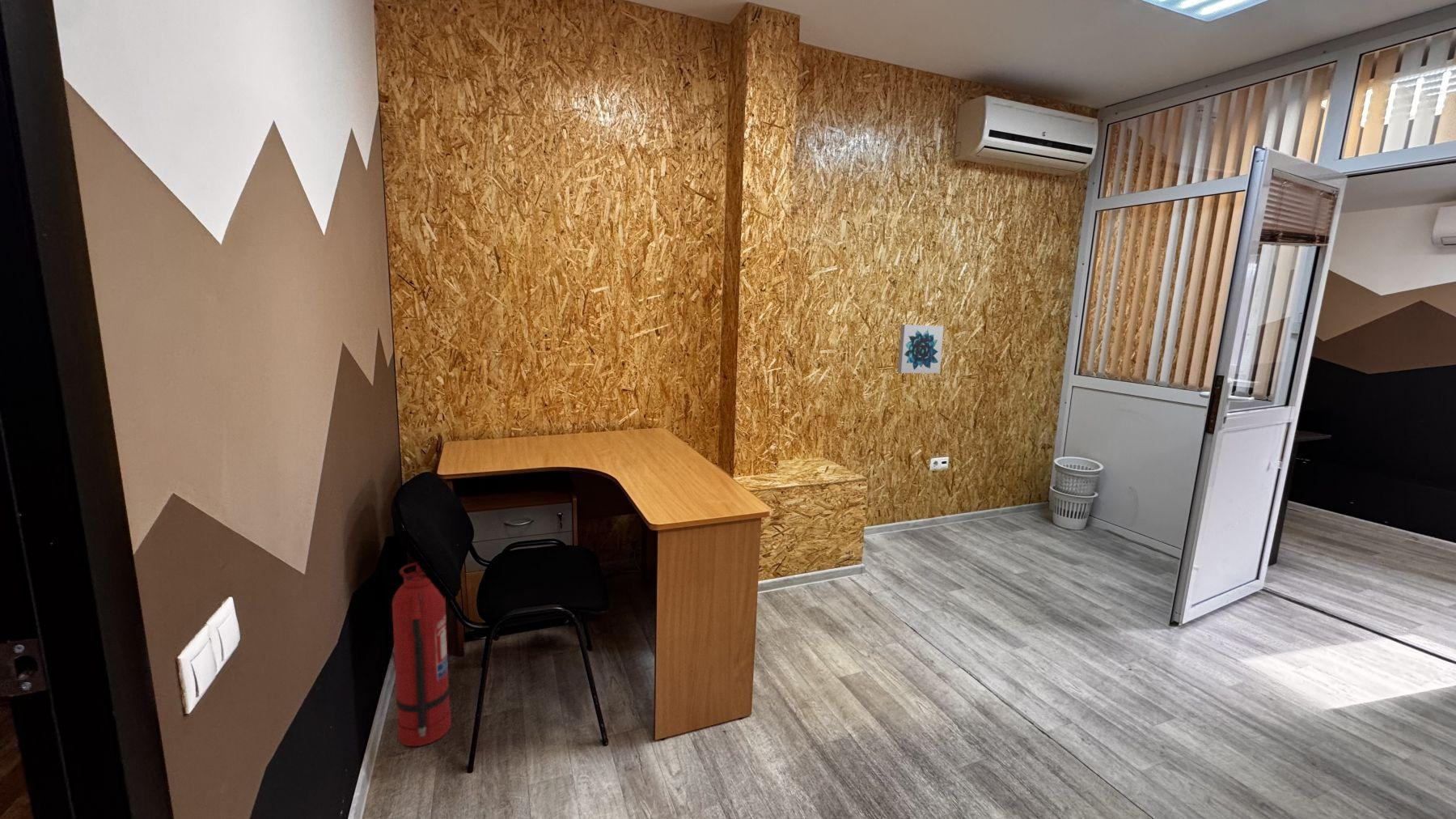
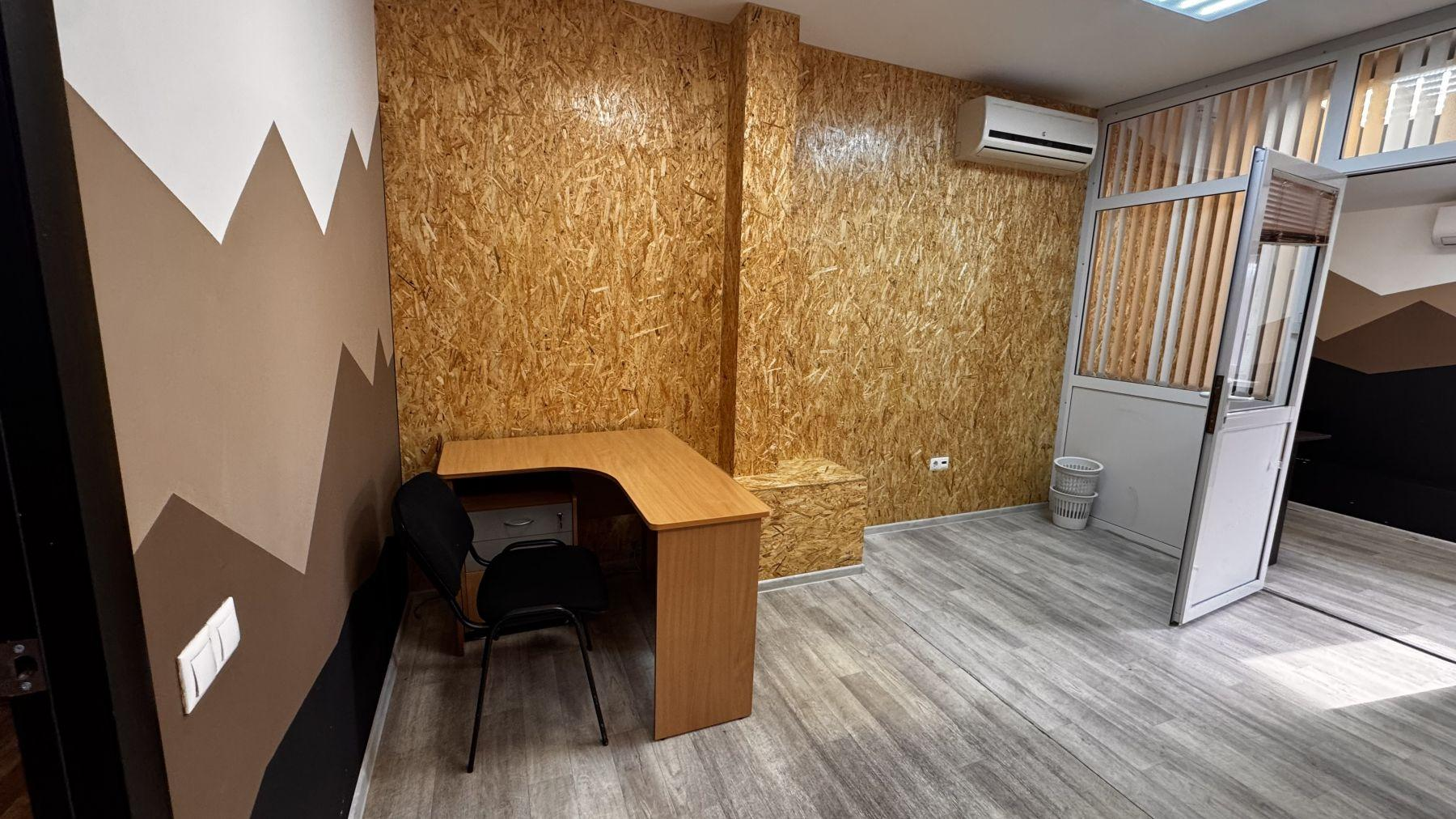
- wall art (921, 349)
- fire extinguisher (420, 654)
